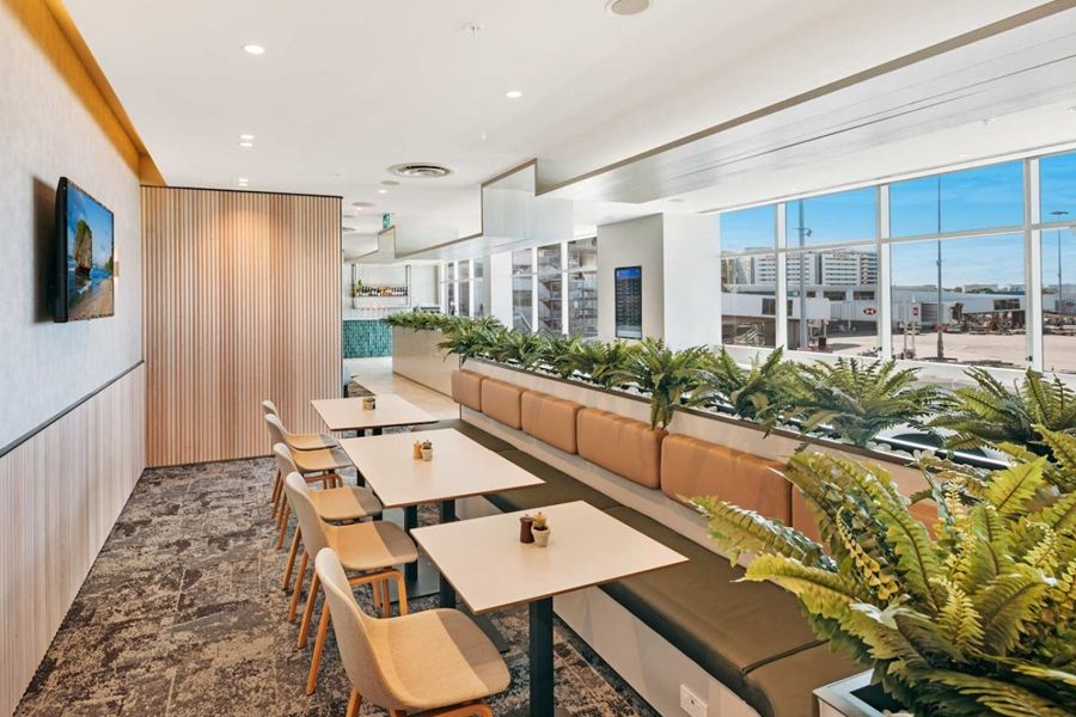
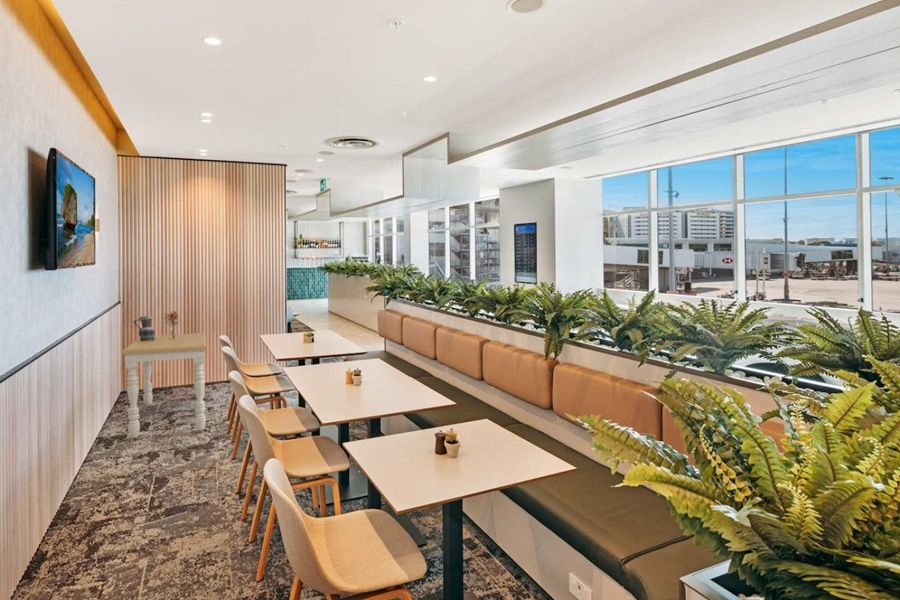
+ ceramic jug (144, 328)
+ dining table (170, 359)
+ bouquet (172, 325)
